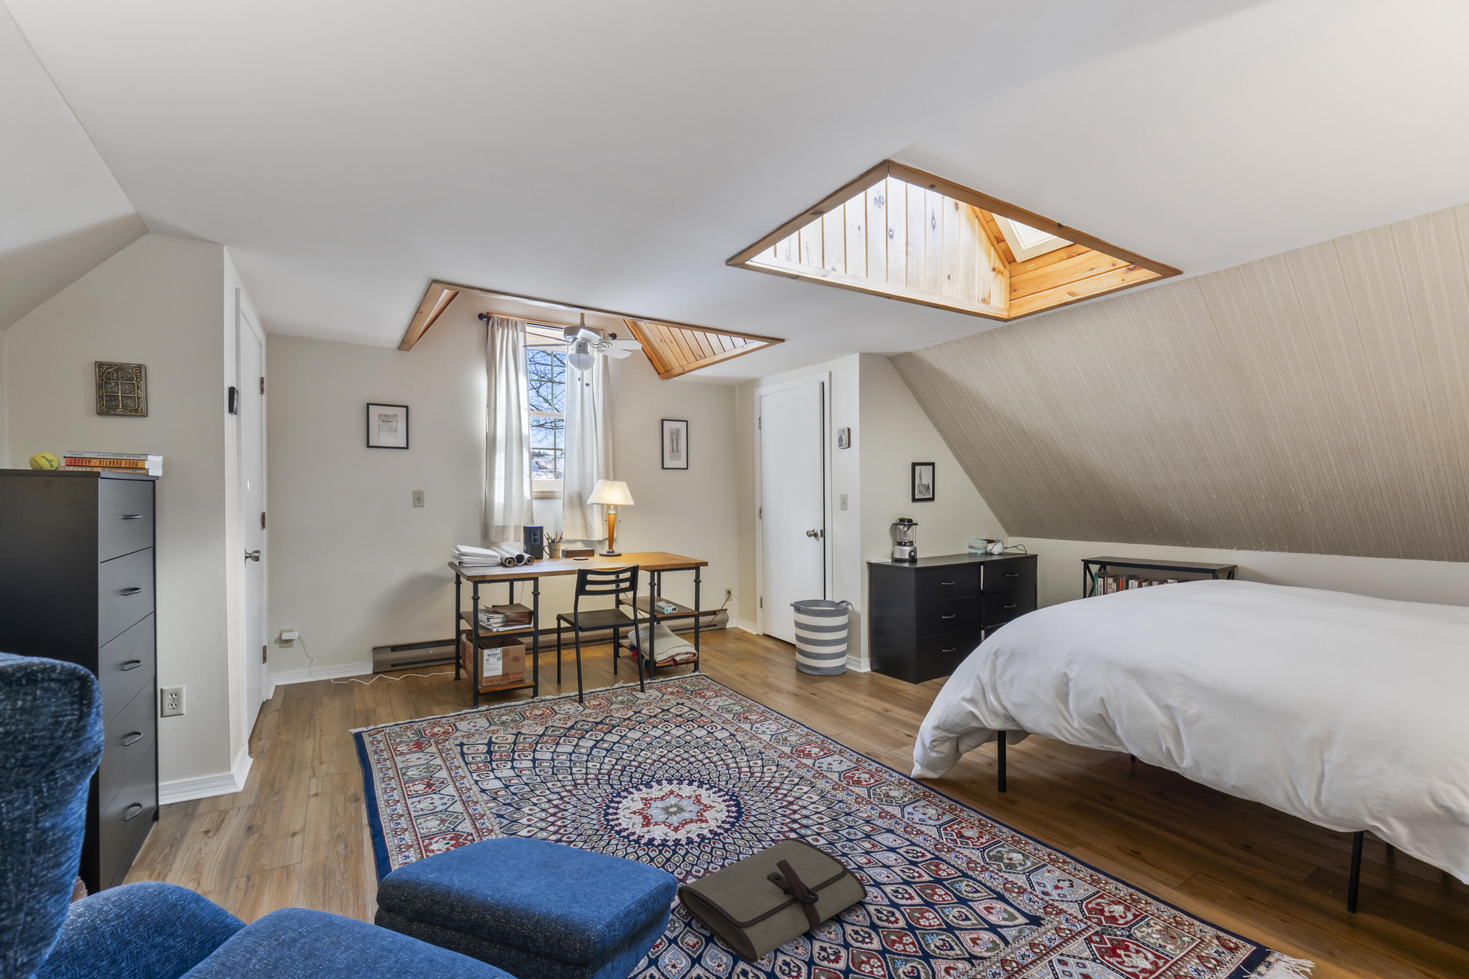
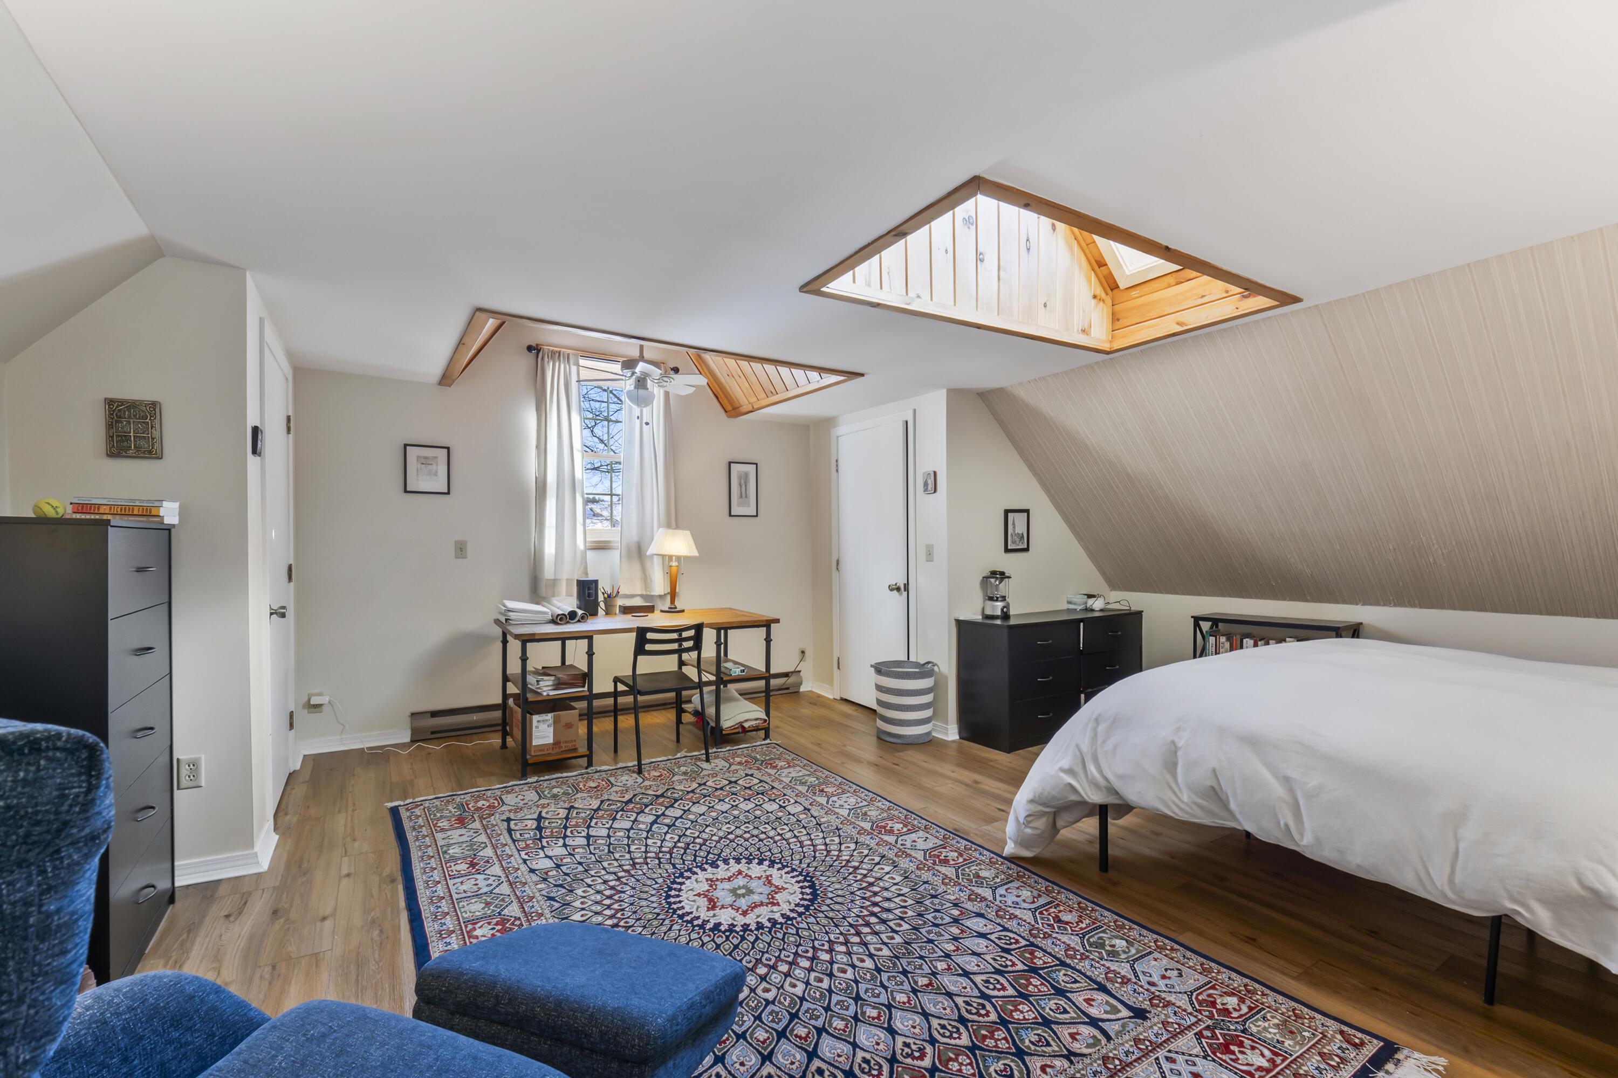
- tool roll (772, 881)
